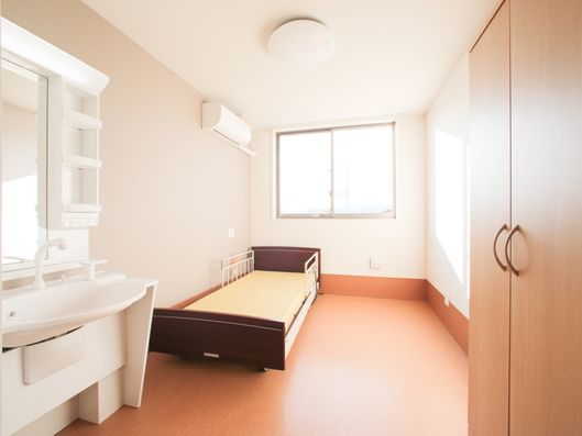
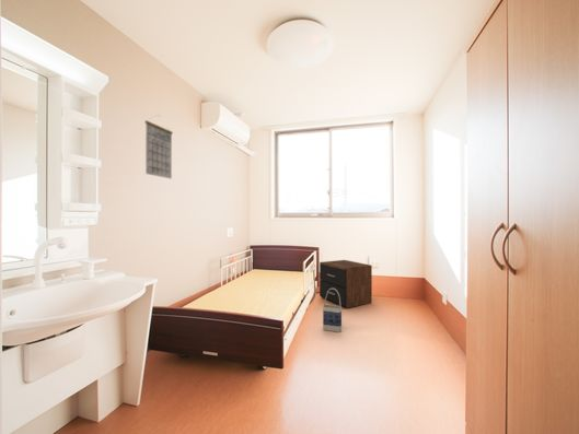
+ nightstand (345, 281)
+ bag (332, 308)
+ calendar (159, 145)
